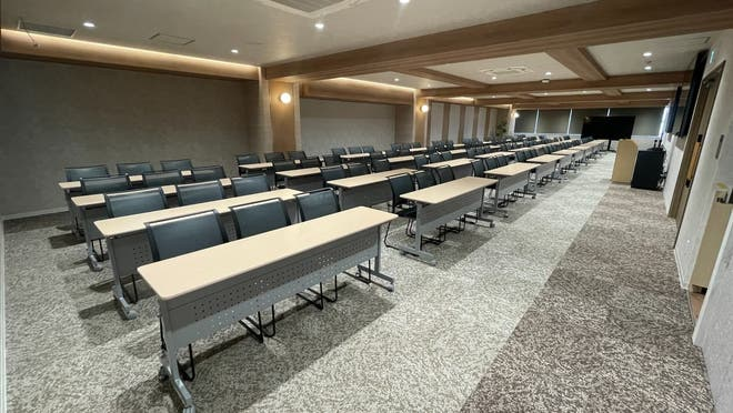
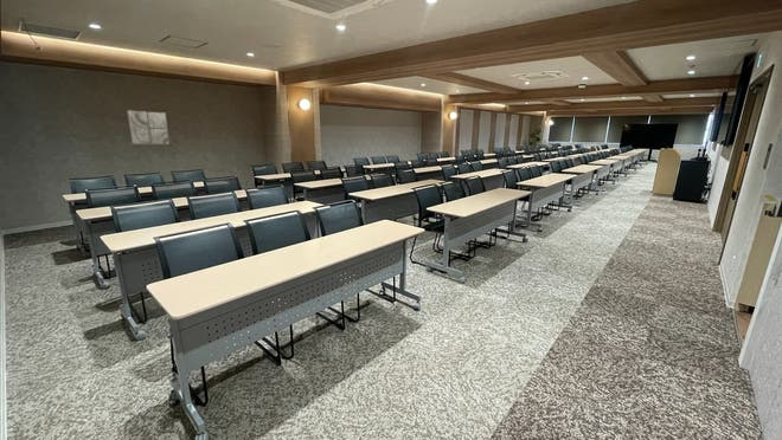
+ wall art (148, 127)
